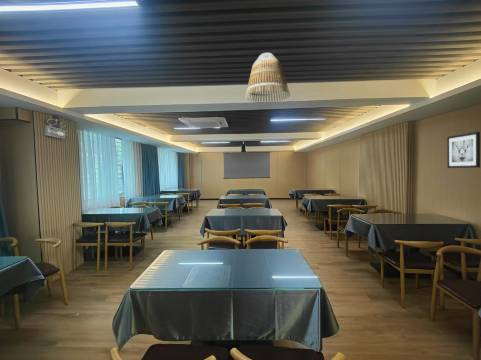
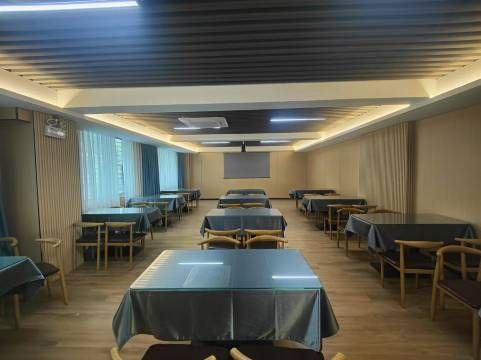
- wall art (462, 151)
- lamp shade (267, 76)
